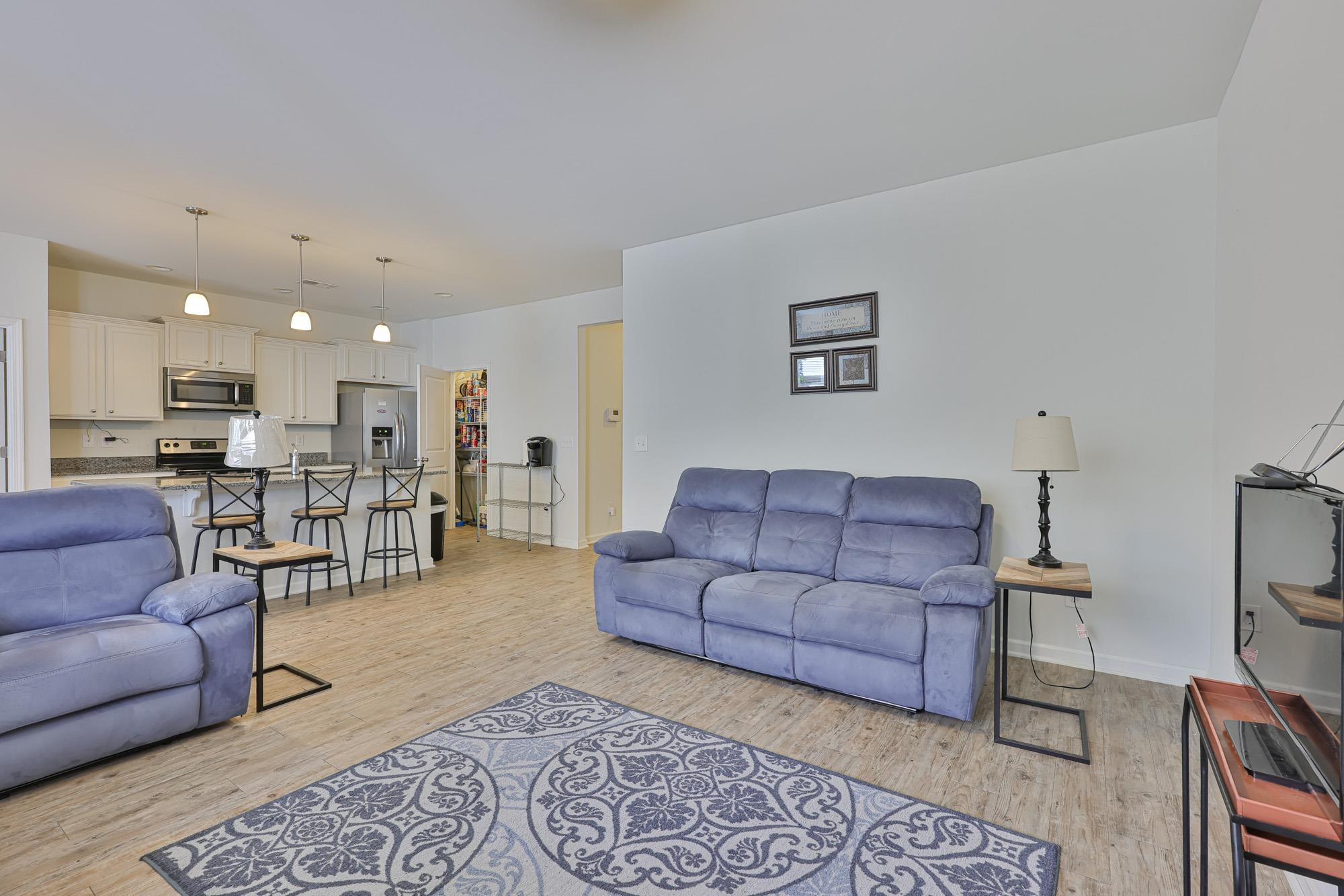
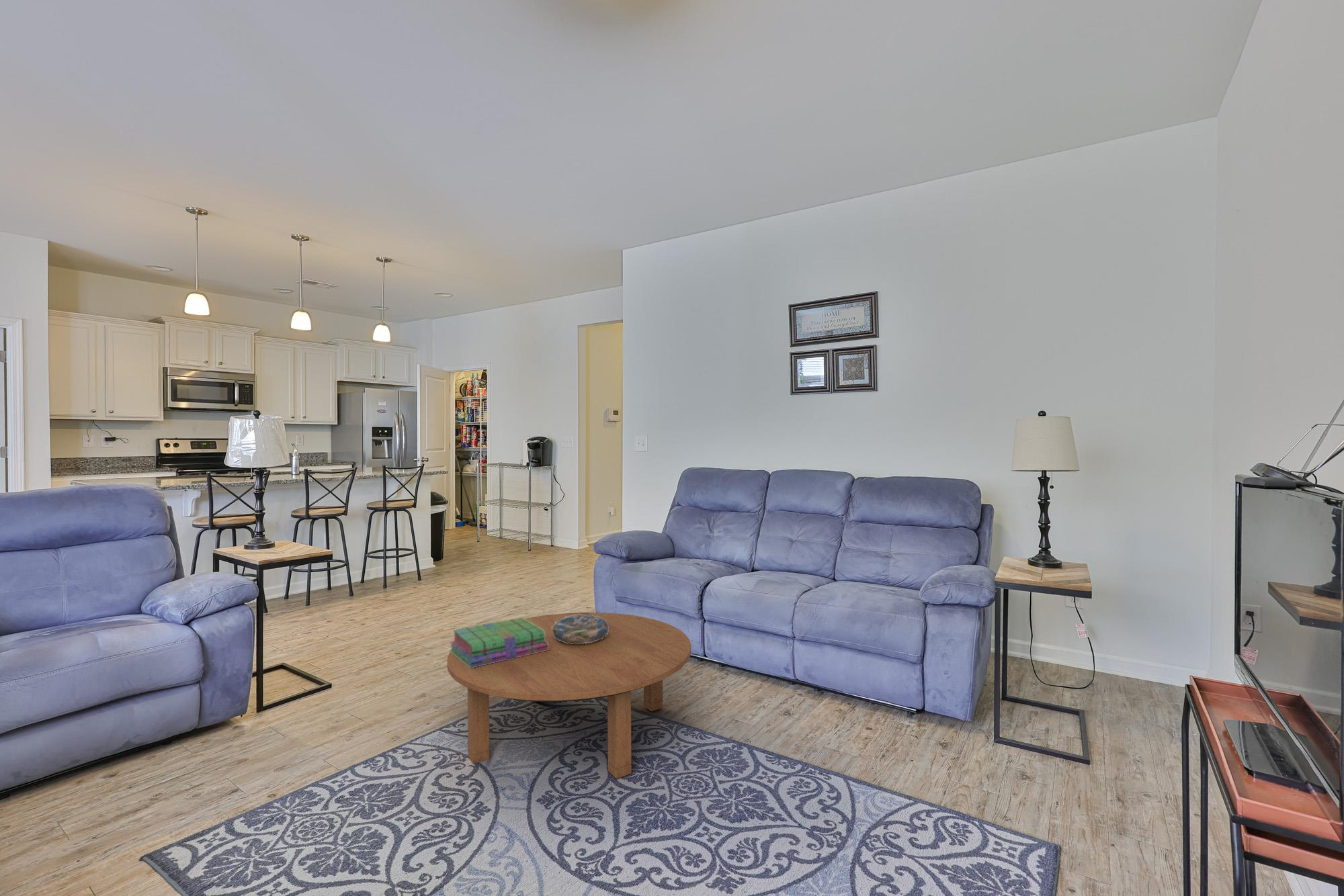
+ coffee table (573, 688)
+ stack of books (499, 640)
+ decorative bowl (580, 629)
